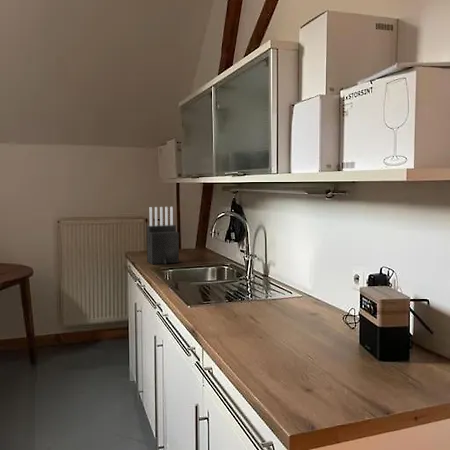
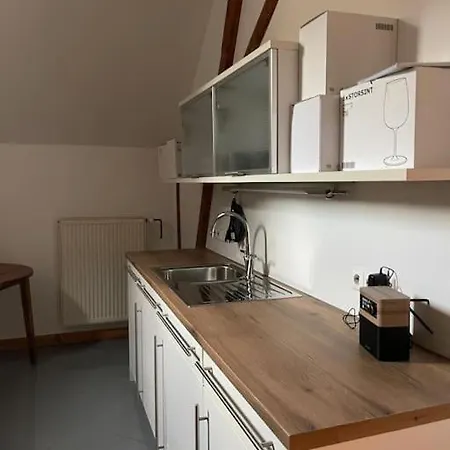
- knife block (163, 234)
